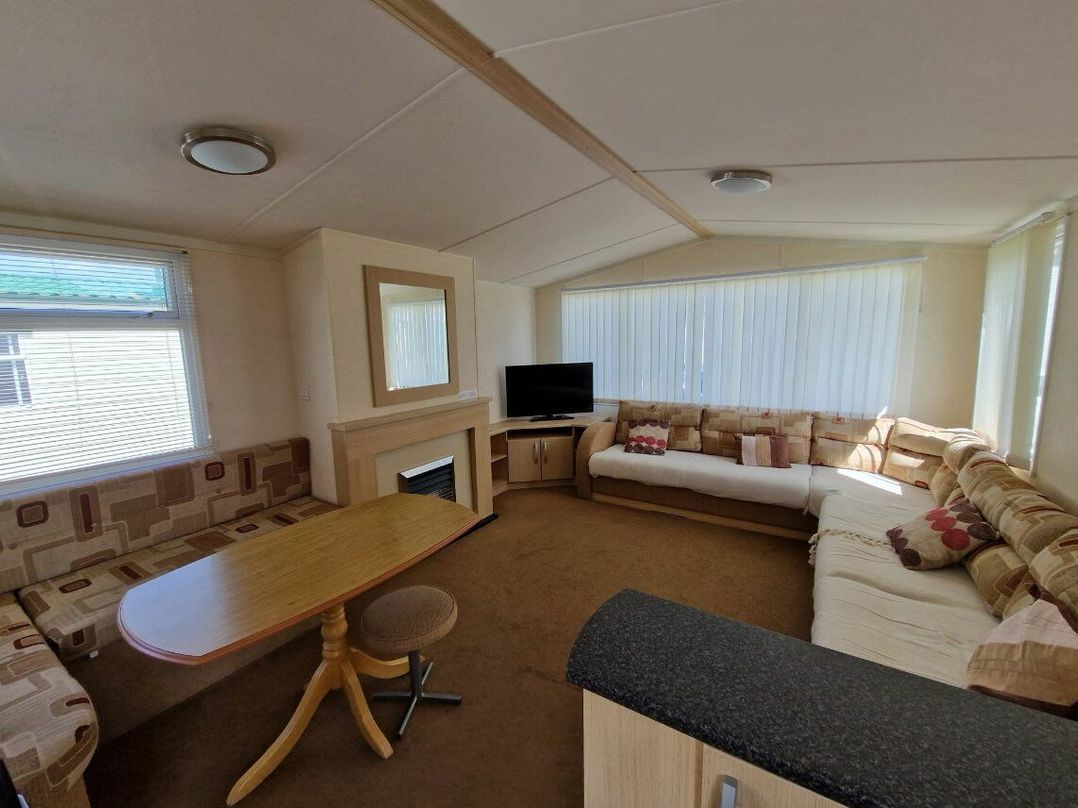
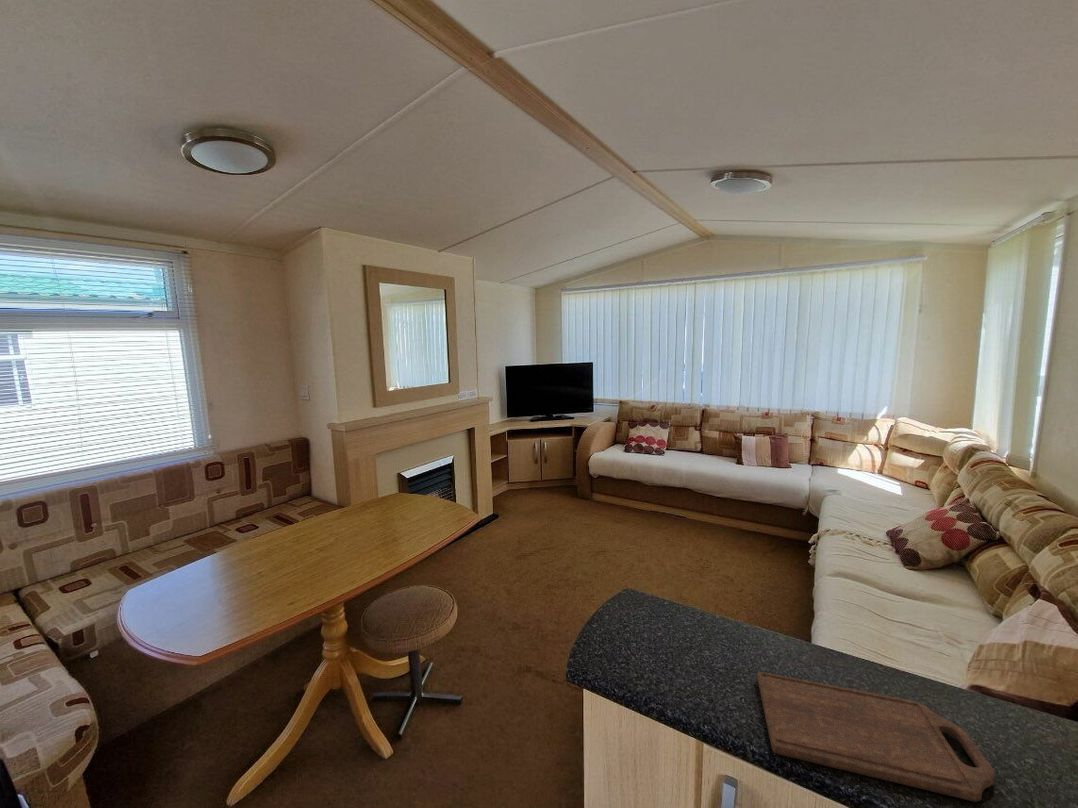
+ cutting board (864, 729)
